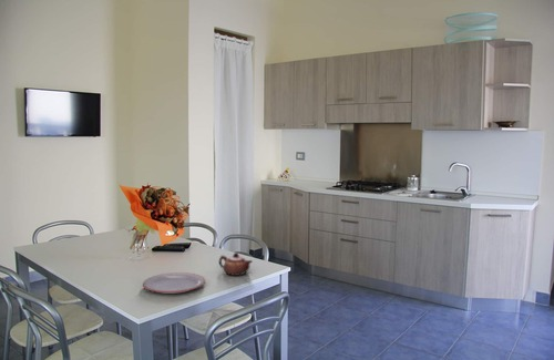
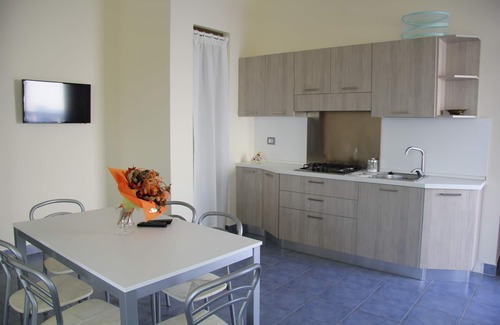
- plate (174, 284)
- teapot (235, 263)
